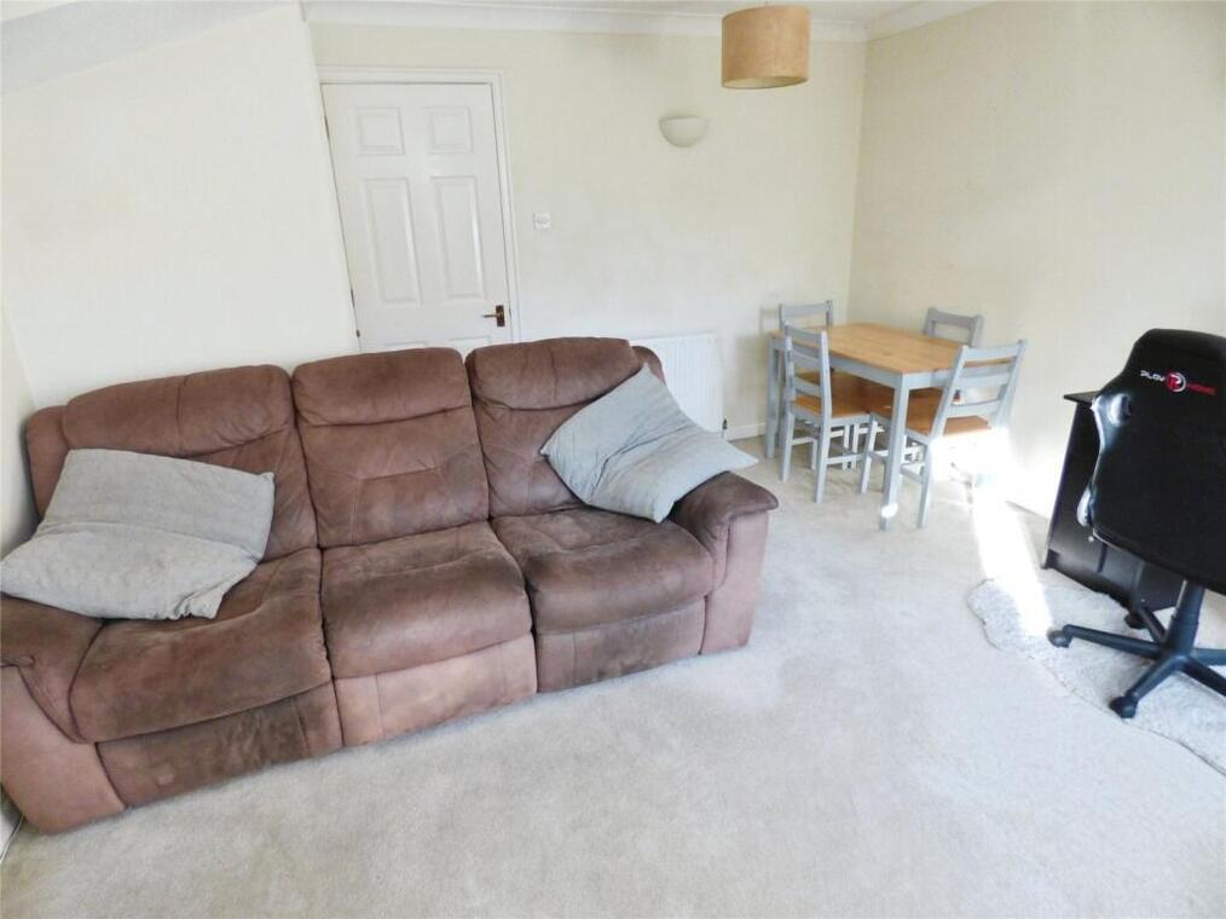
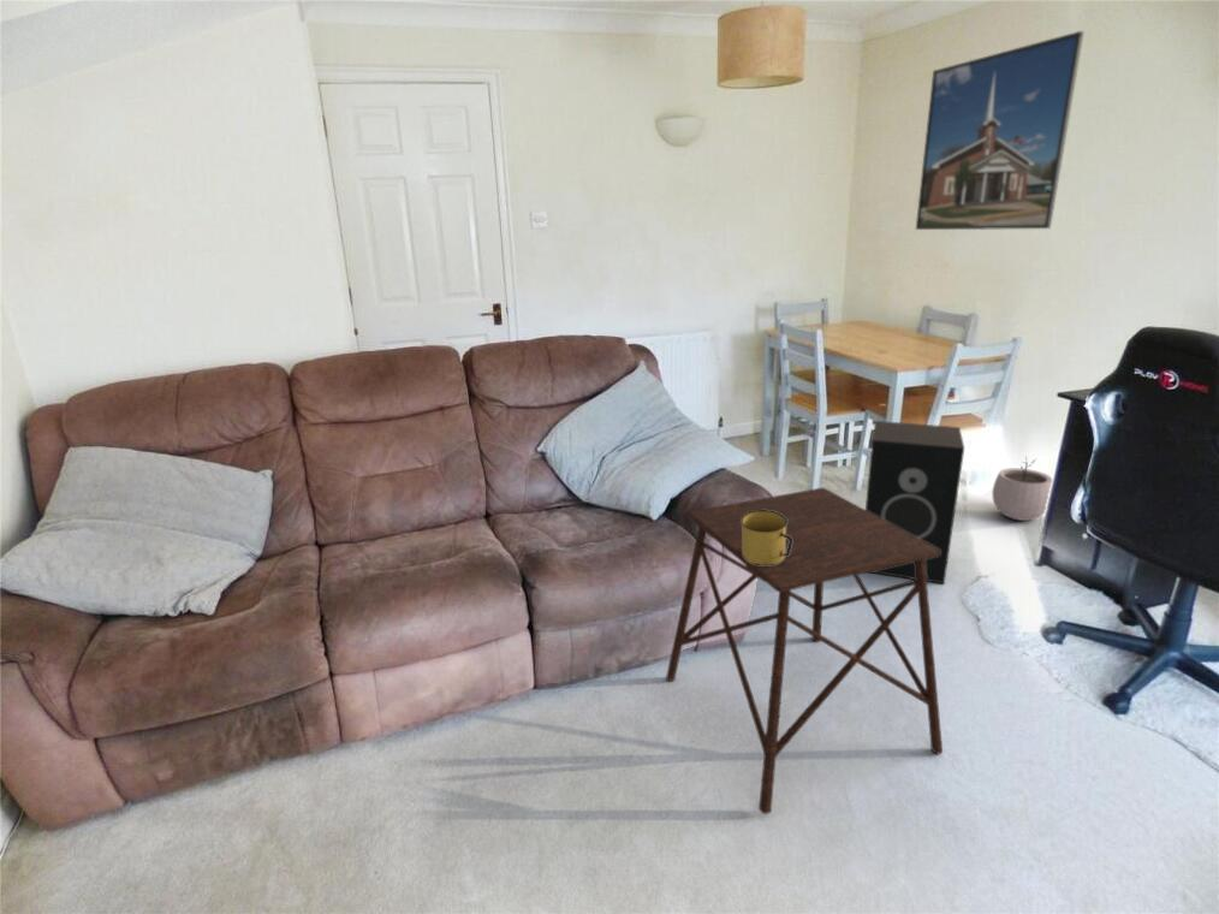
+ side table (801, 624)
+ mug (768, 539)
+ speaker (909, 499)
+ plant pot (1023, 487)
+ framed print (987, 144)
